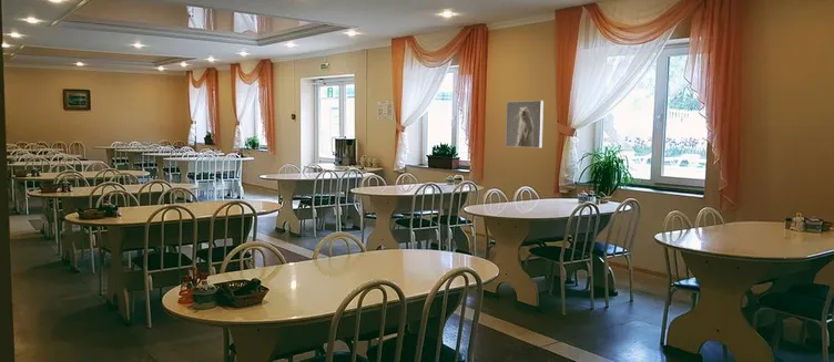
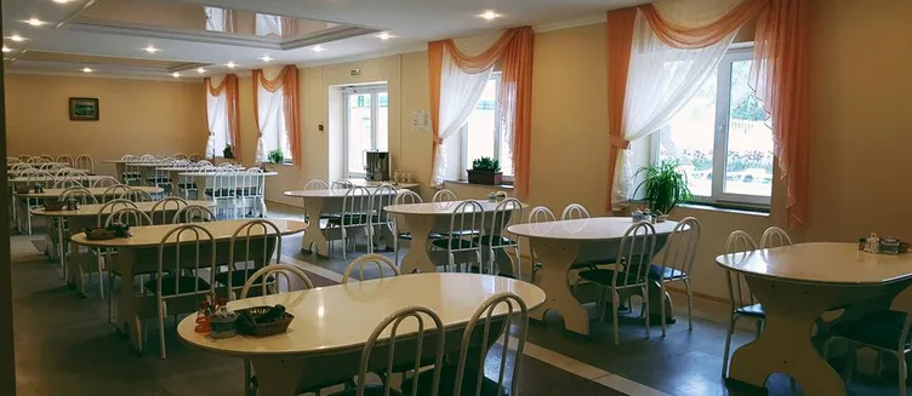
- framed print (523, 124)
